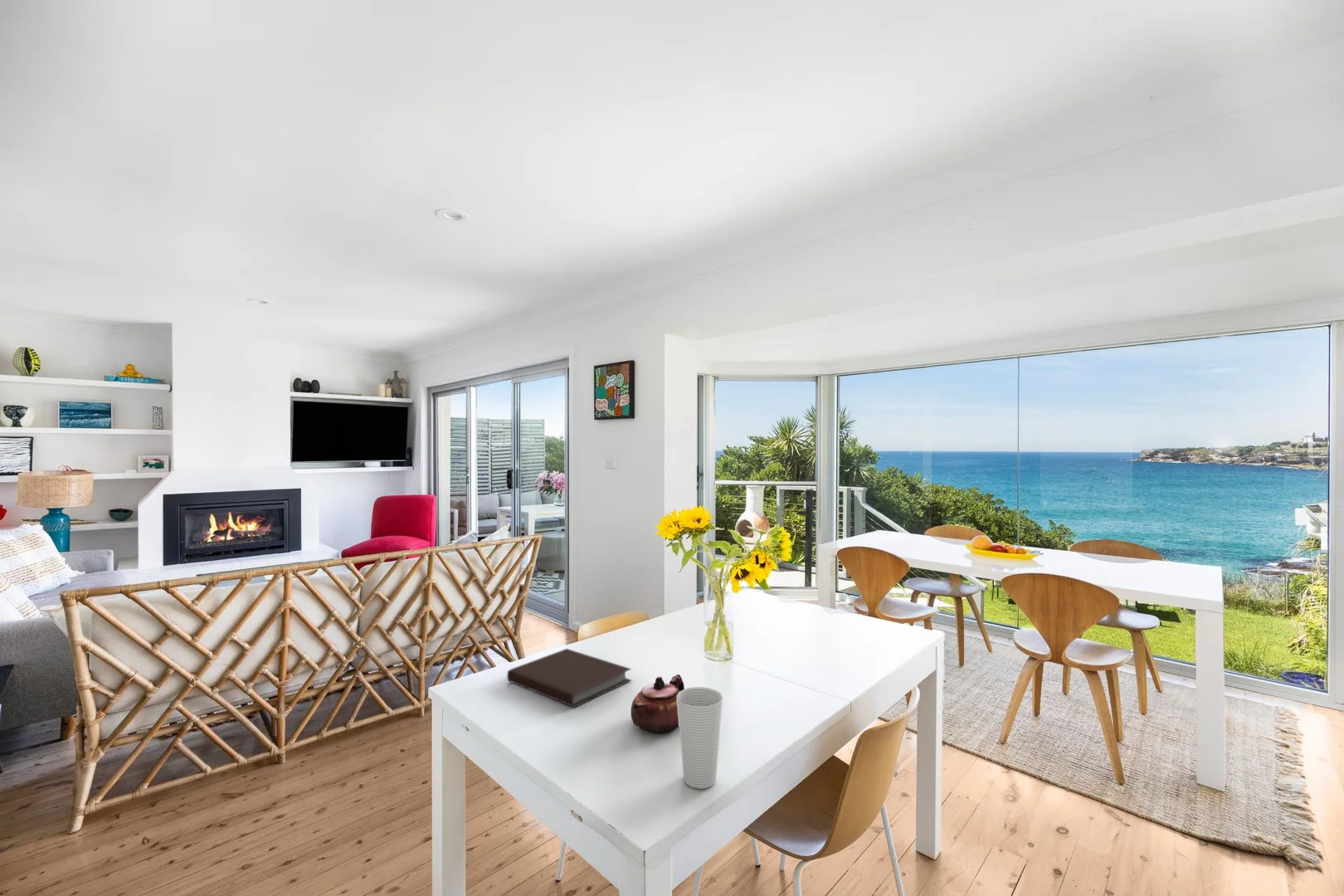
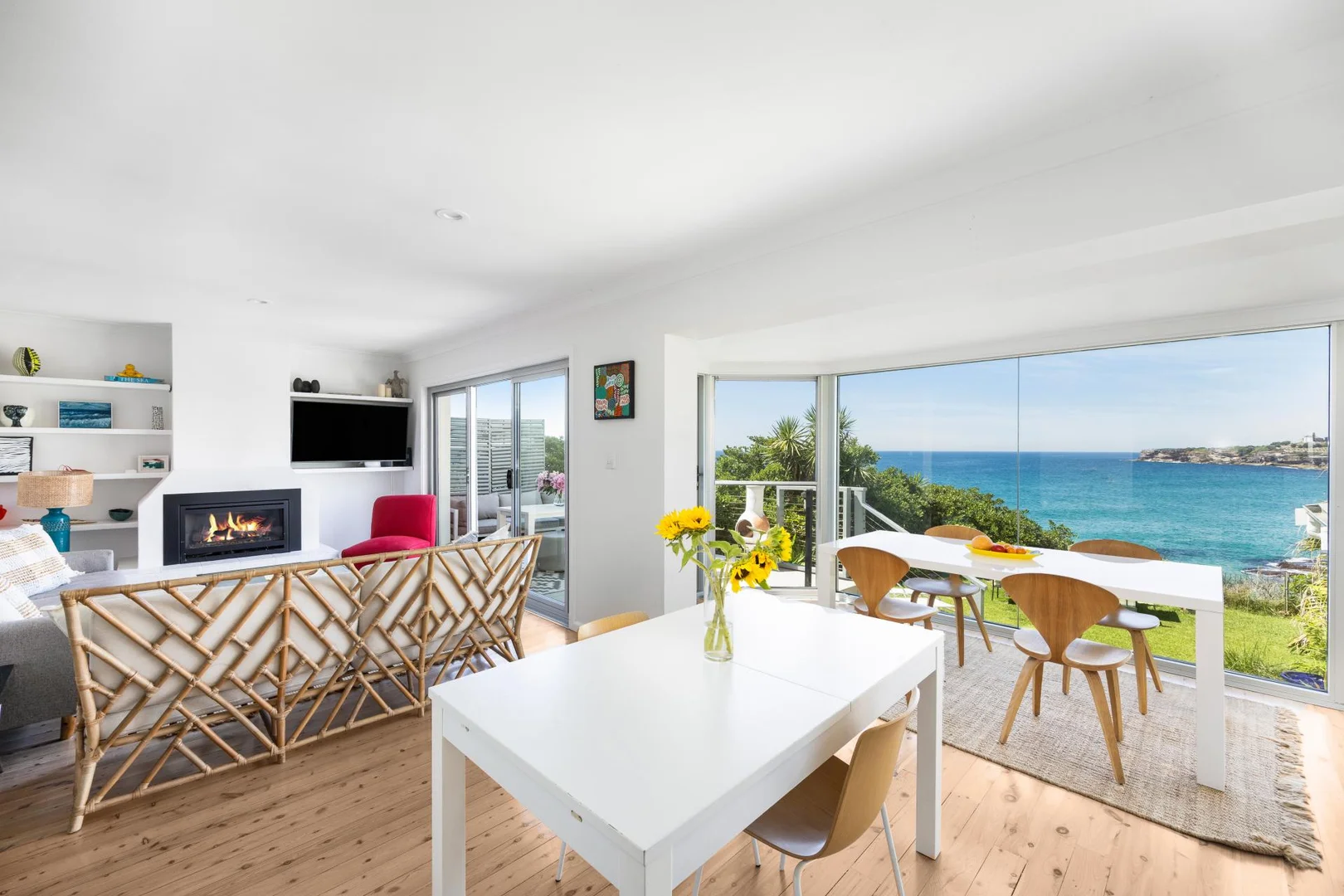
- cup (699, 738)
- teapot (660, 699)
- notebook (569, 675)
